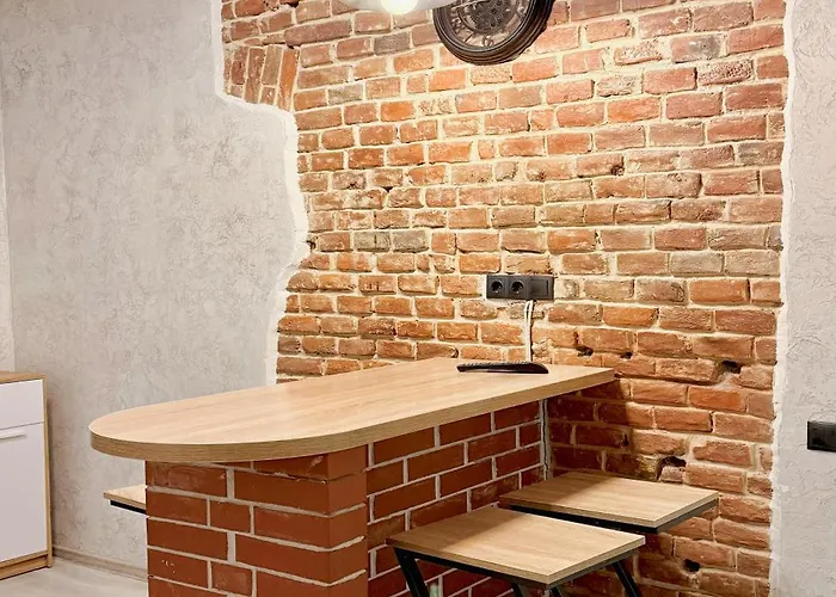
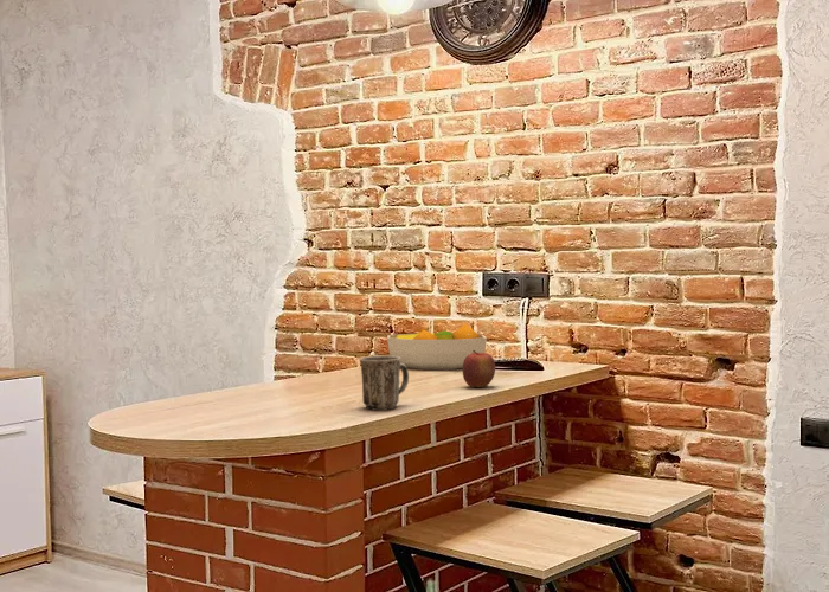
+ apple (478, 368)
+ mug (385, 382)
+ fruit bowl (436, 345)
